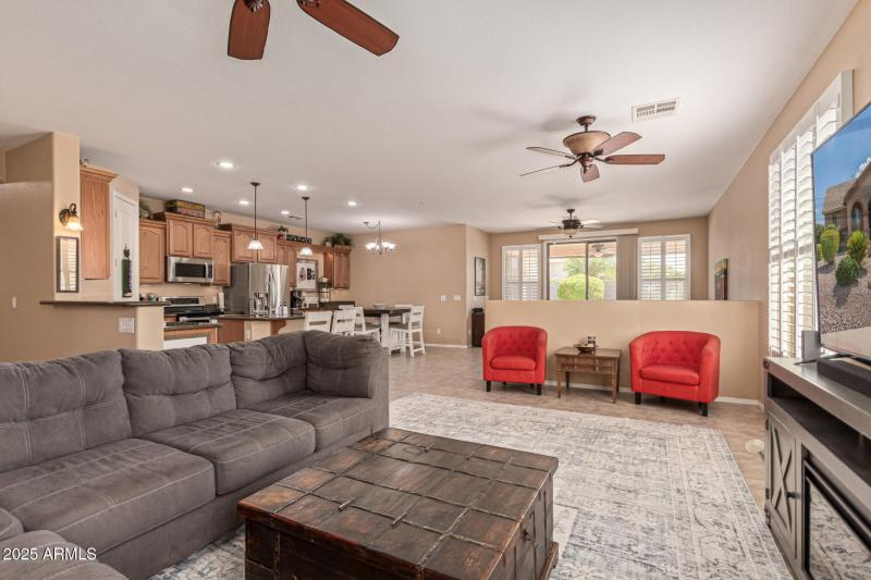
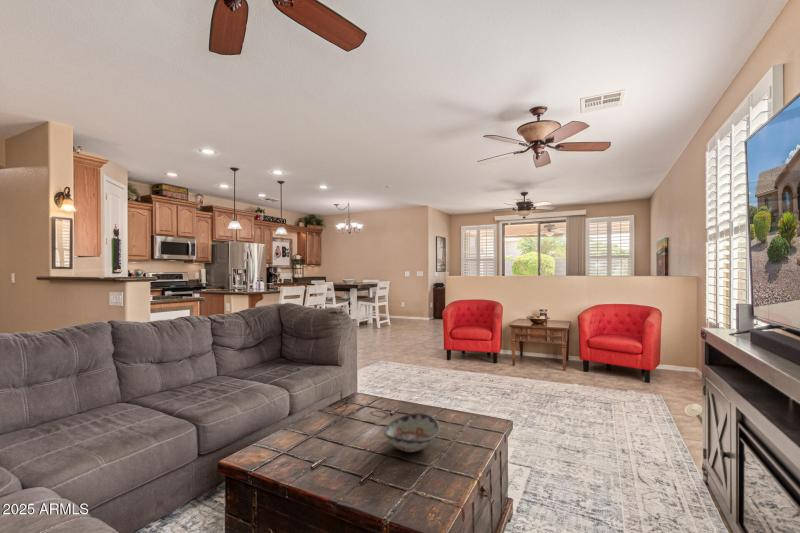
+ decorative bowl (411, 435)
